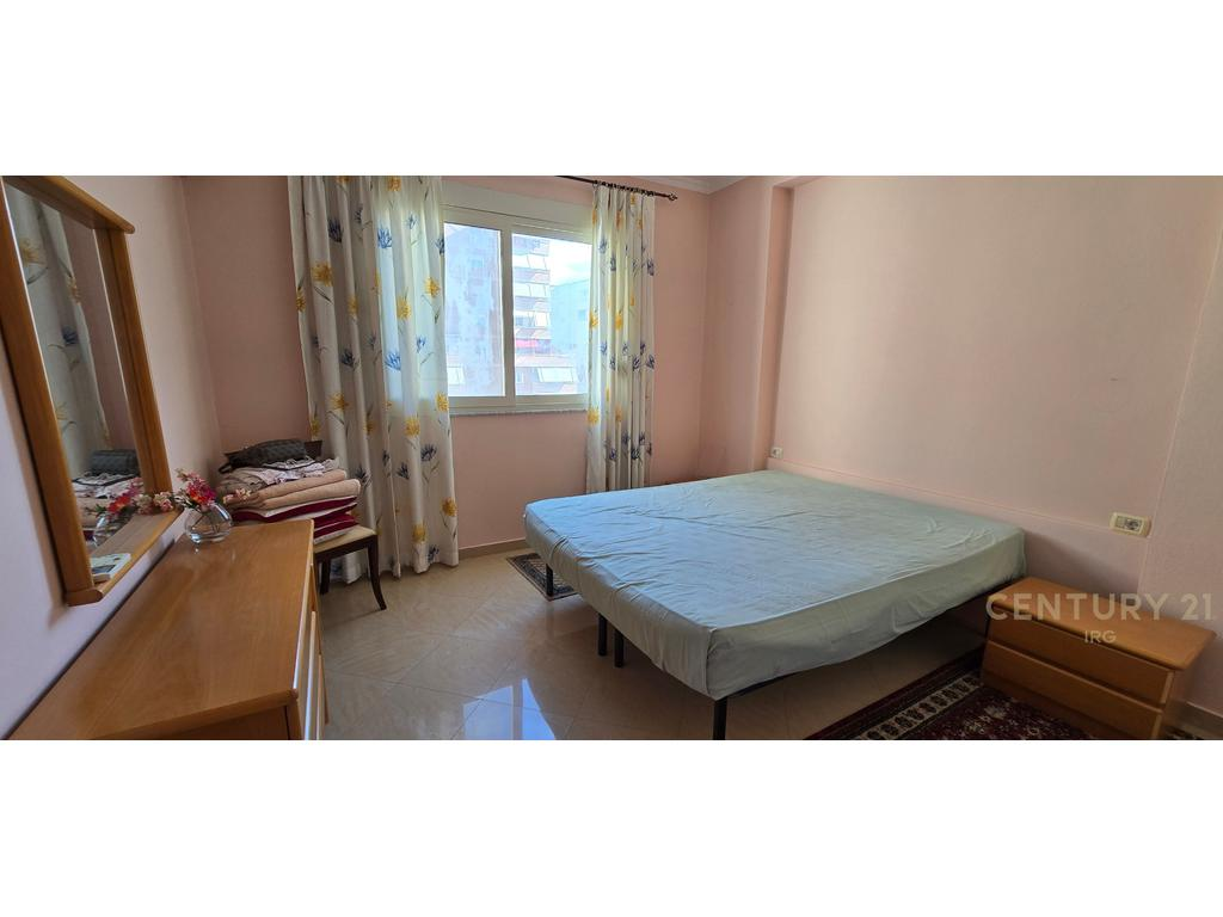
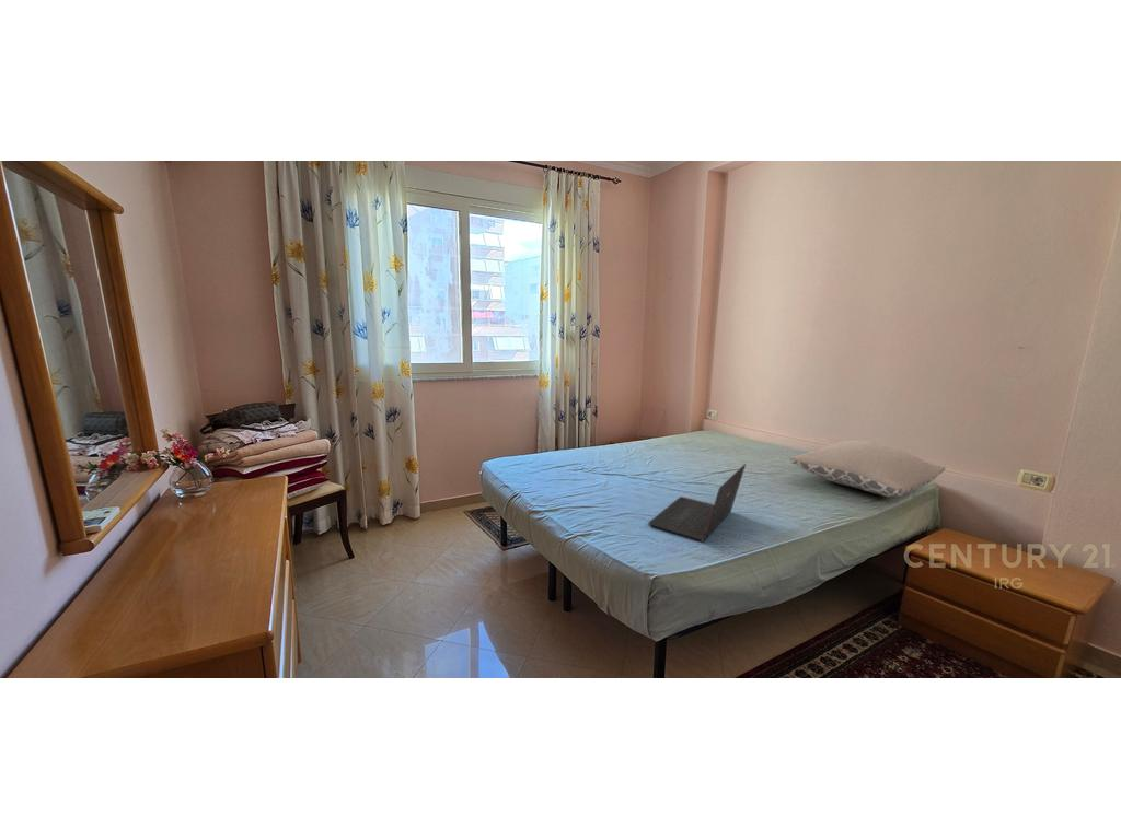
+ pillow (865, 464)
+ laptop (696, 500)
